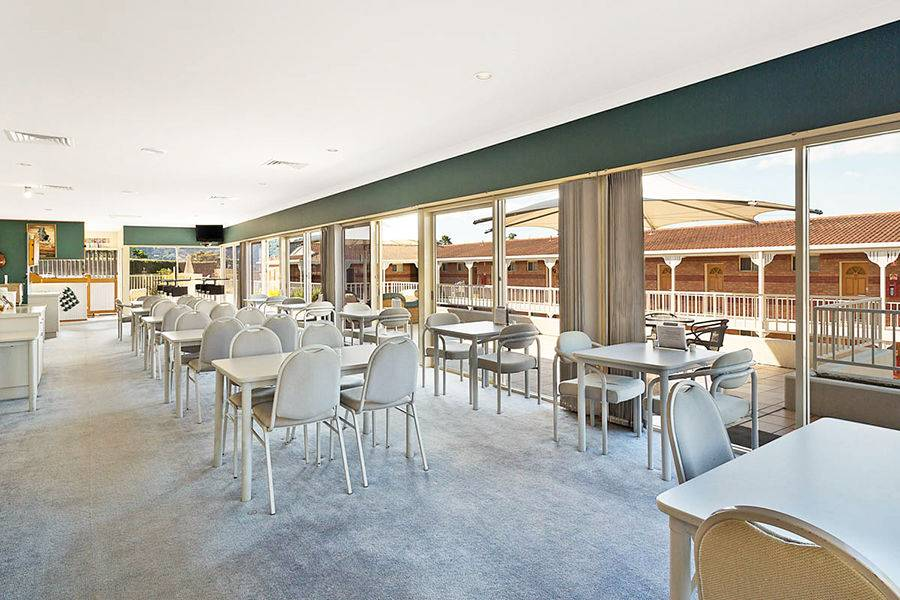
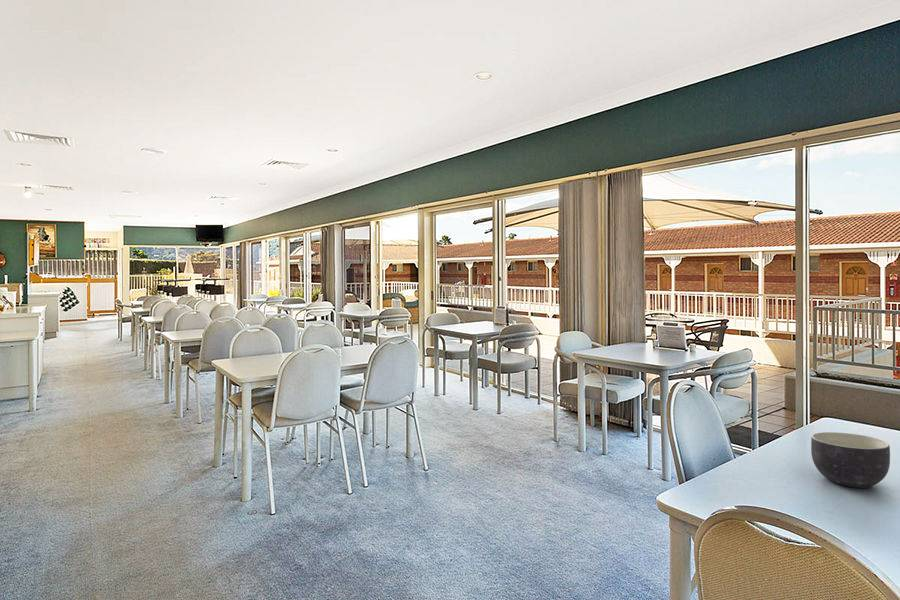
+ bowl (849, 460)
